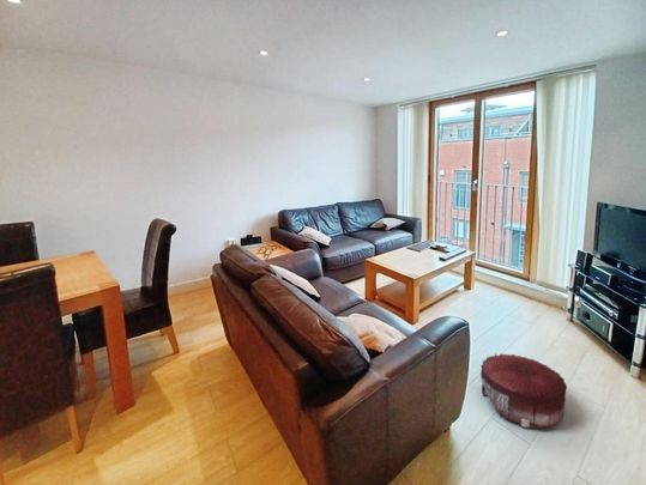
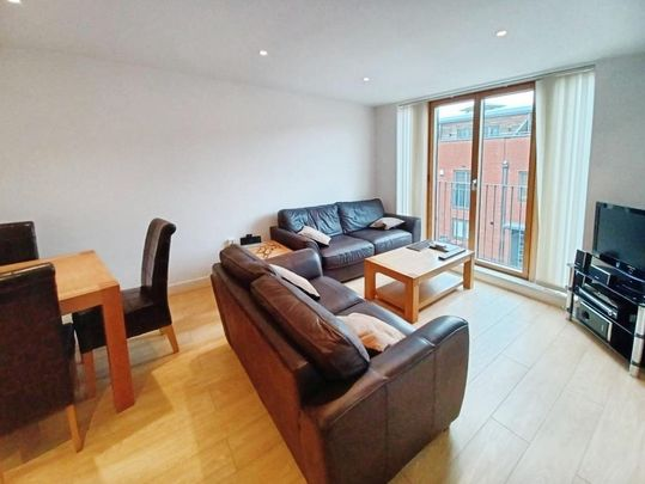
- pouf (519, 384)
